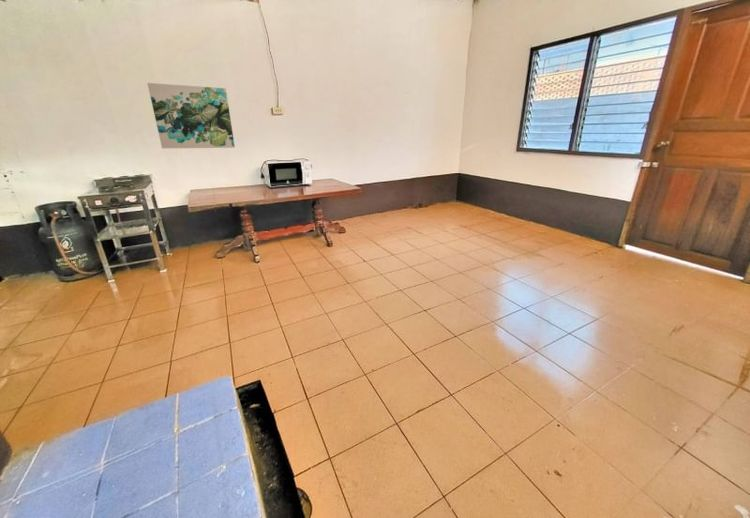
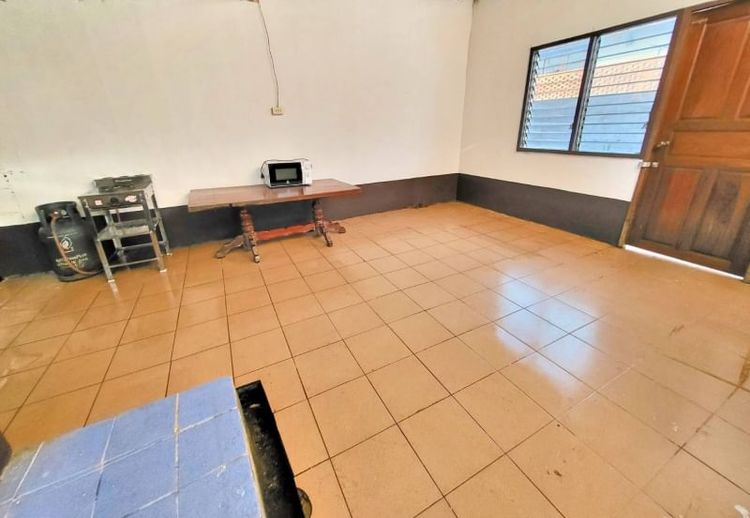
- wall art (194, 117)
